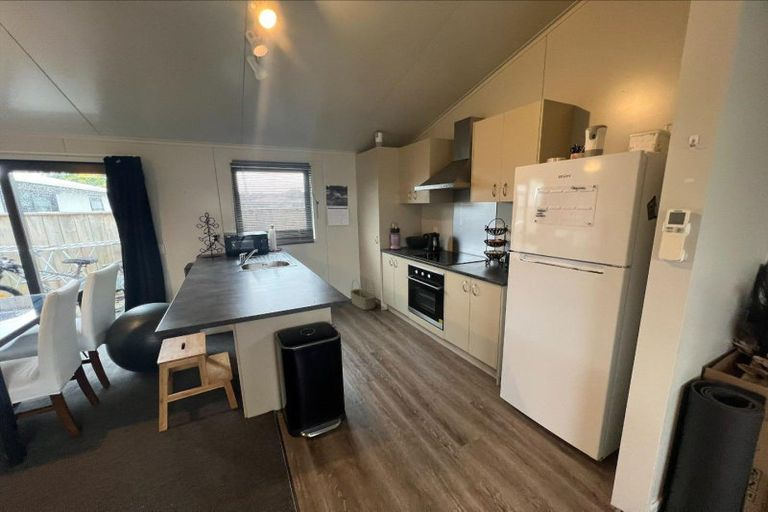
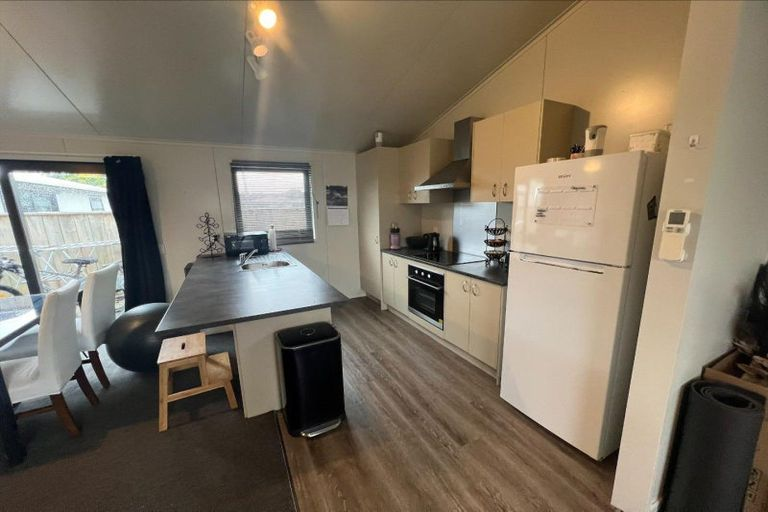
- basket (362, 291)
